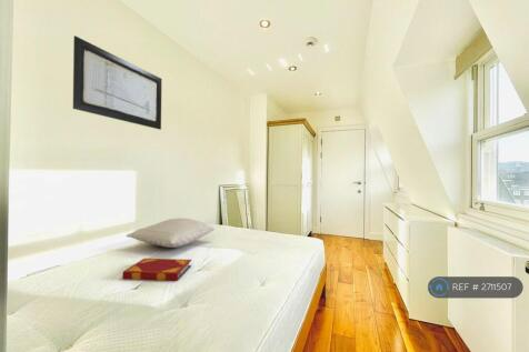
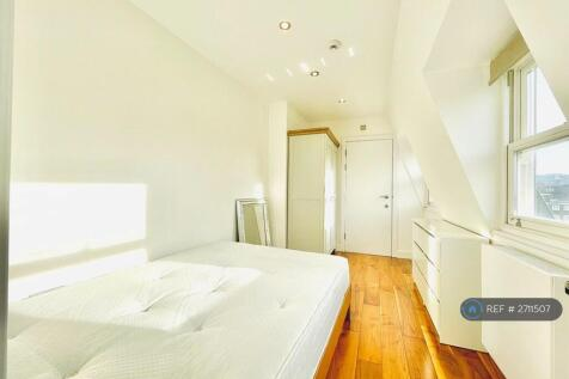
- wall art (124, 91)
- hardback book (159, 269)
- pillow (172, 232)
